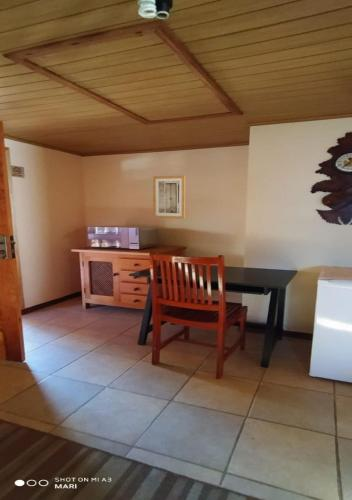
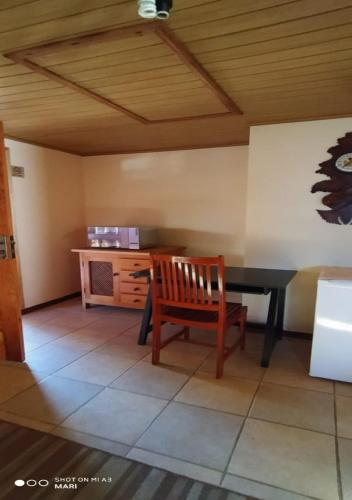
- wall art (168, 197)
